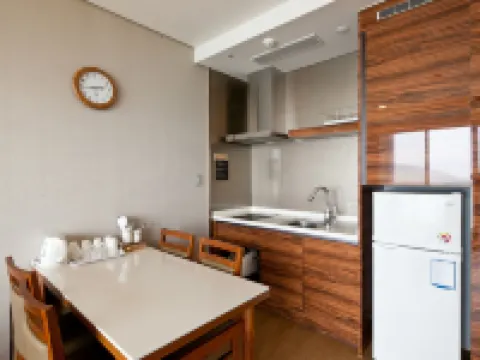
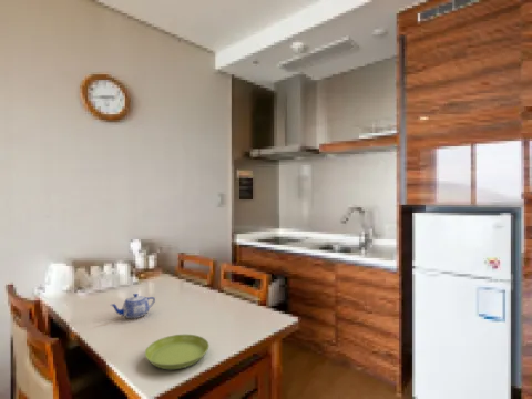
+ saucer (177, 351)
+ teapot (133, 305)
